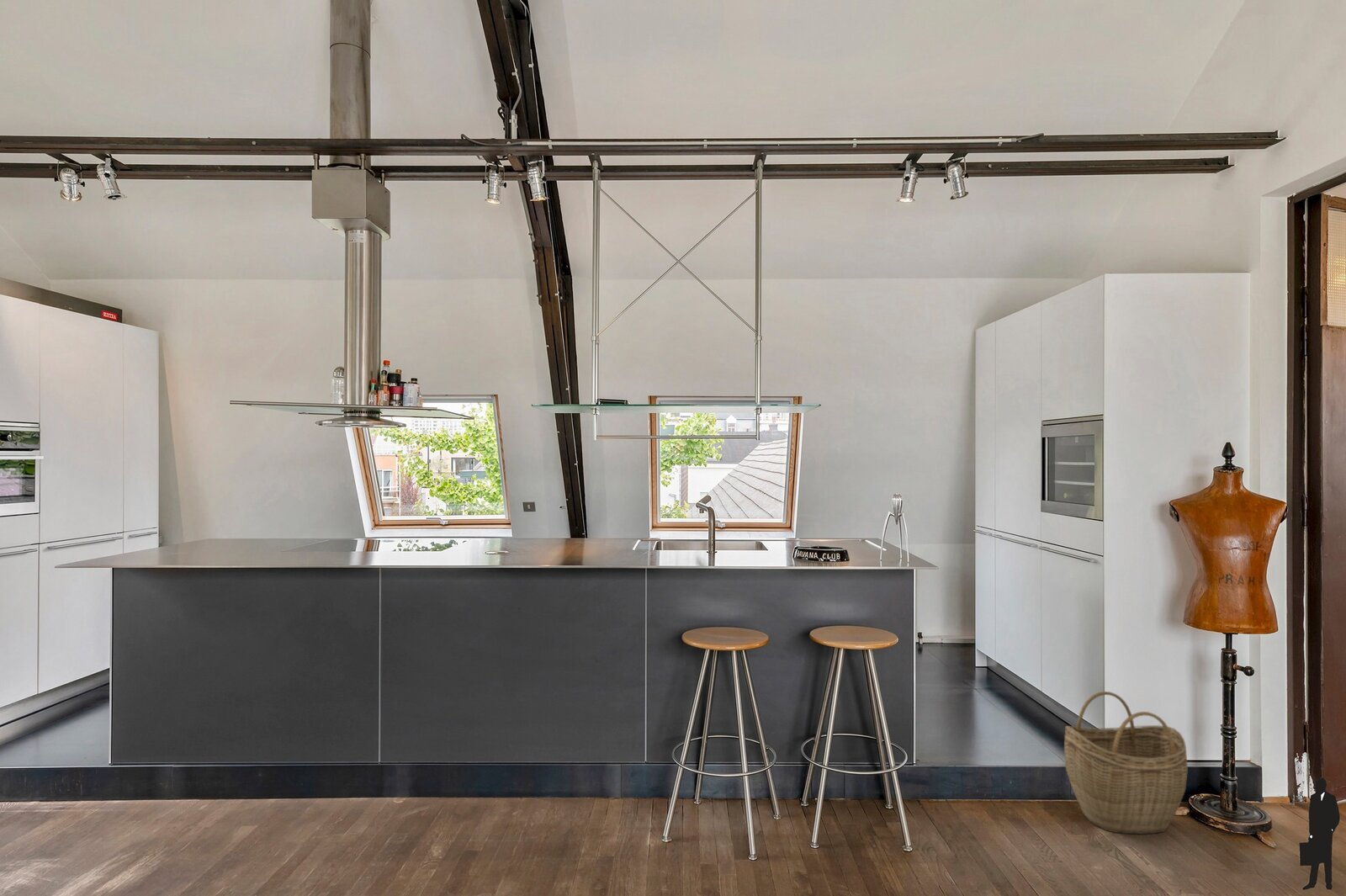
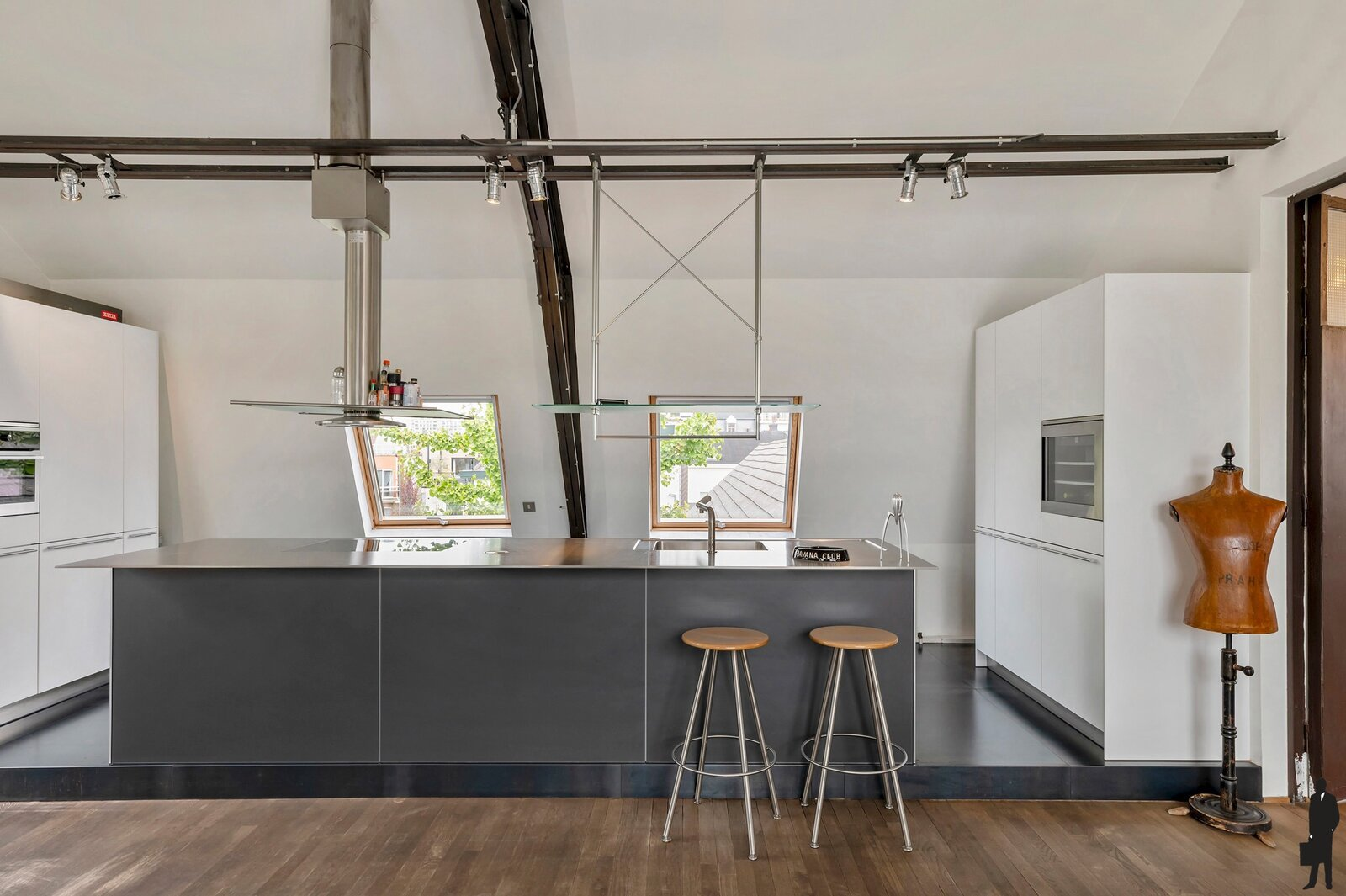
- woven basket (1123, 761)
